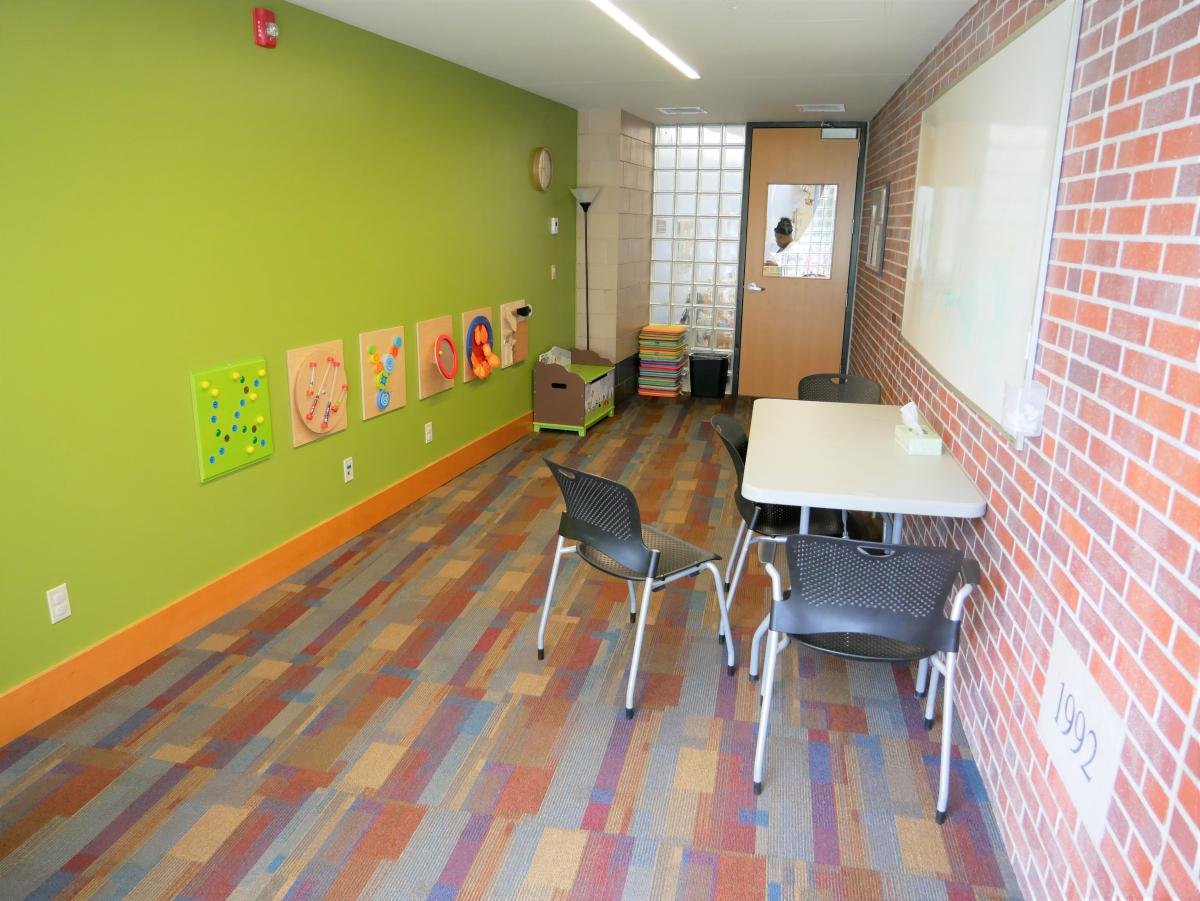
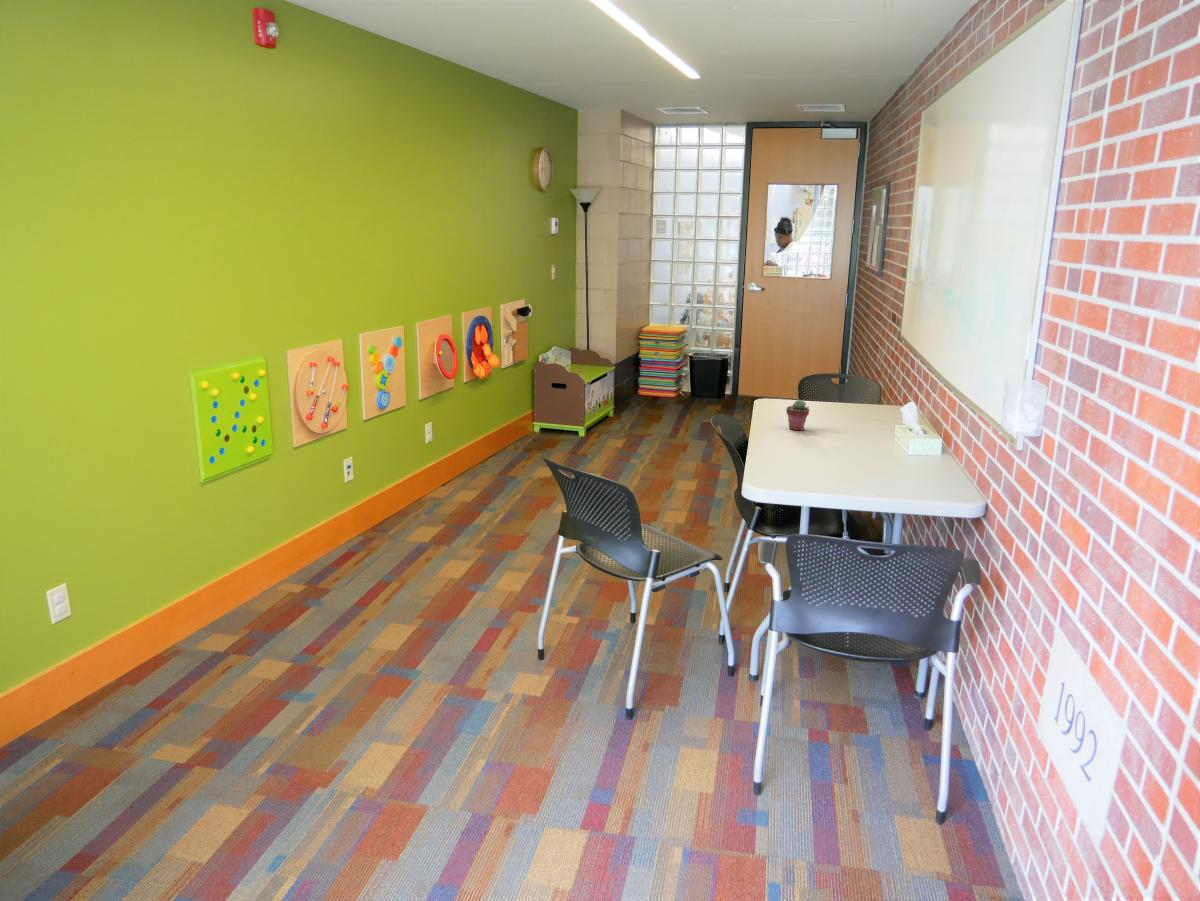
+ potted succulent (797, 414)
